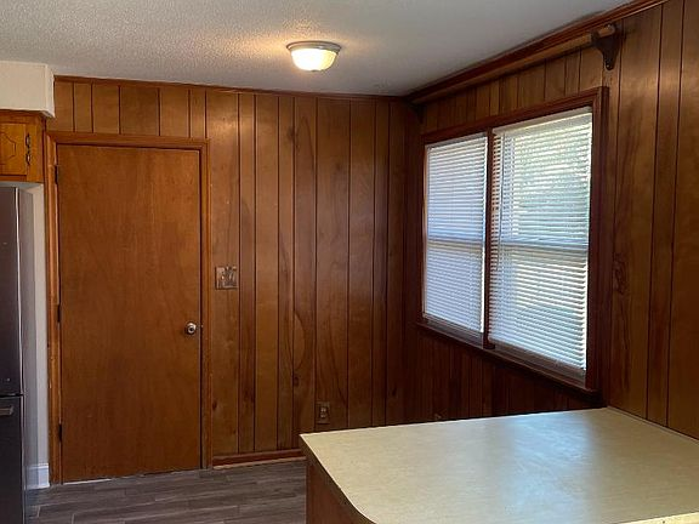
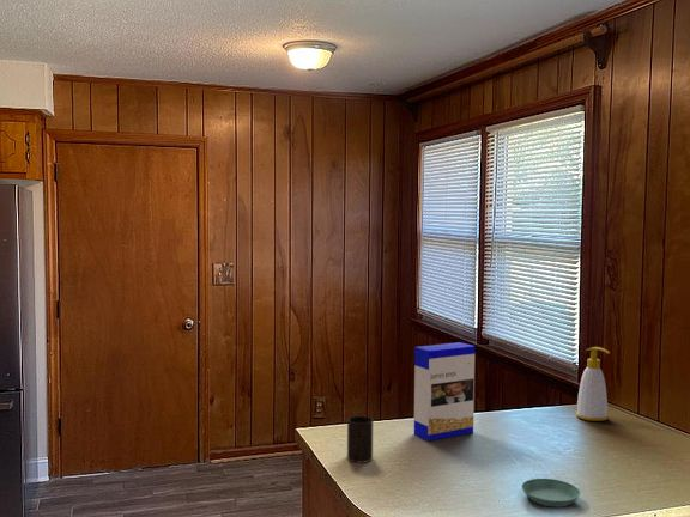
+ saucer (550, 493)
+ soap bottle (593, 382)
+ cereal box (444, 390)
+ cup (359, 438)
